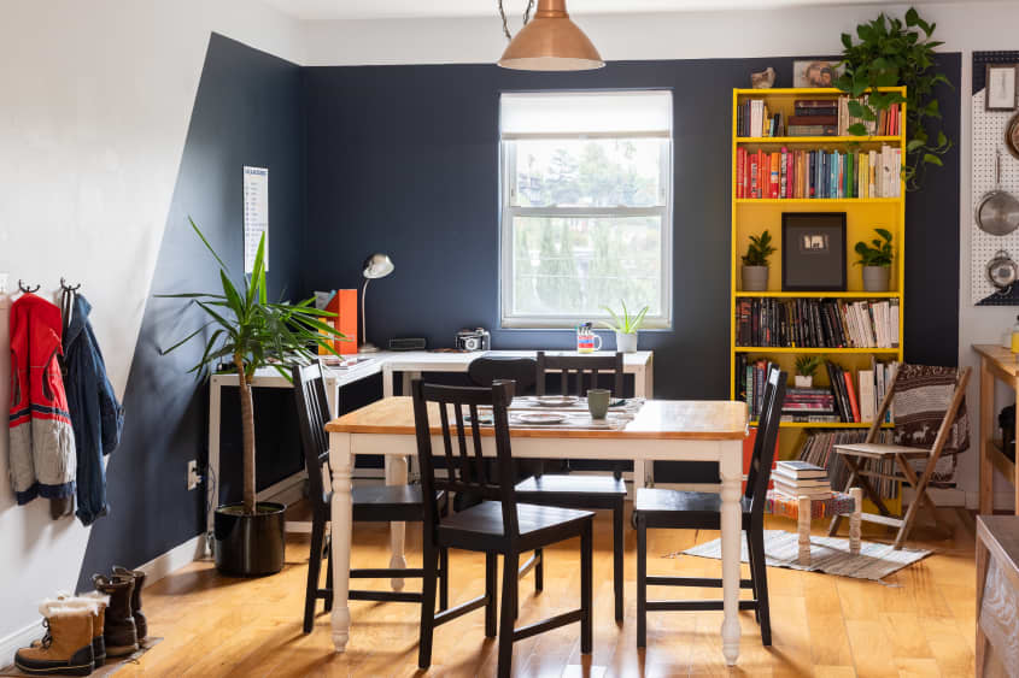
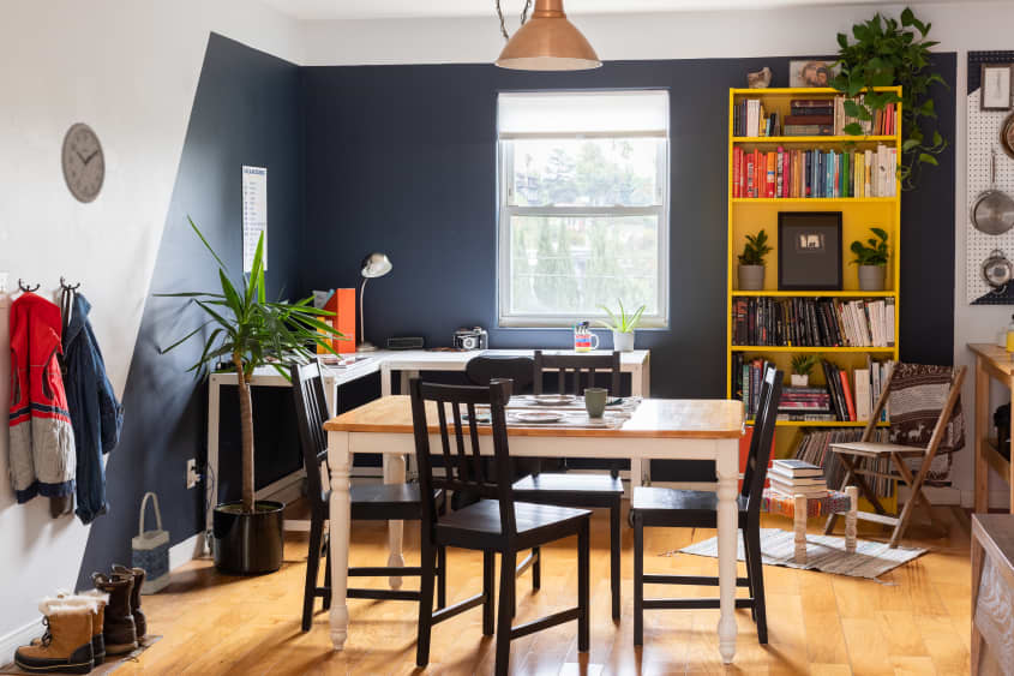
+ bag (150, 540)
+ wall clock (84, 162)
